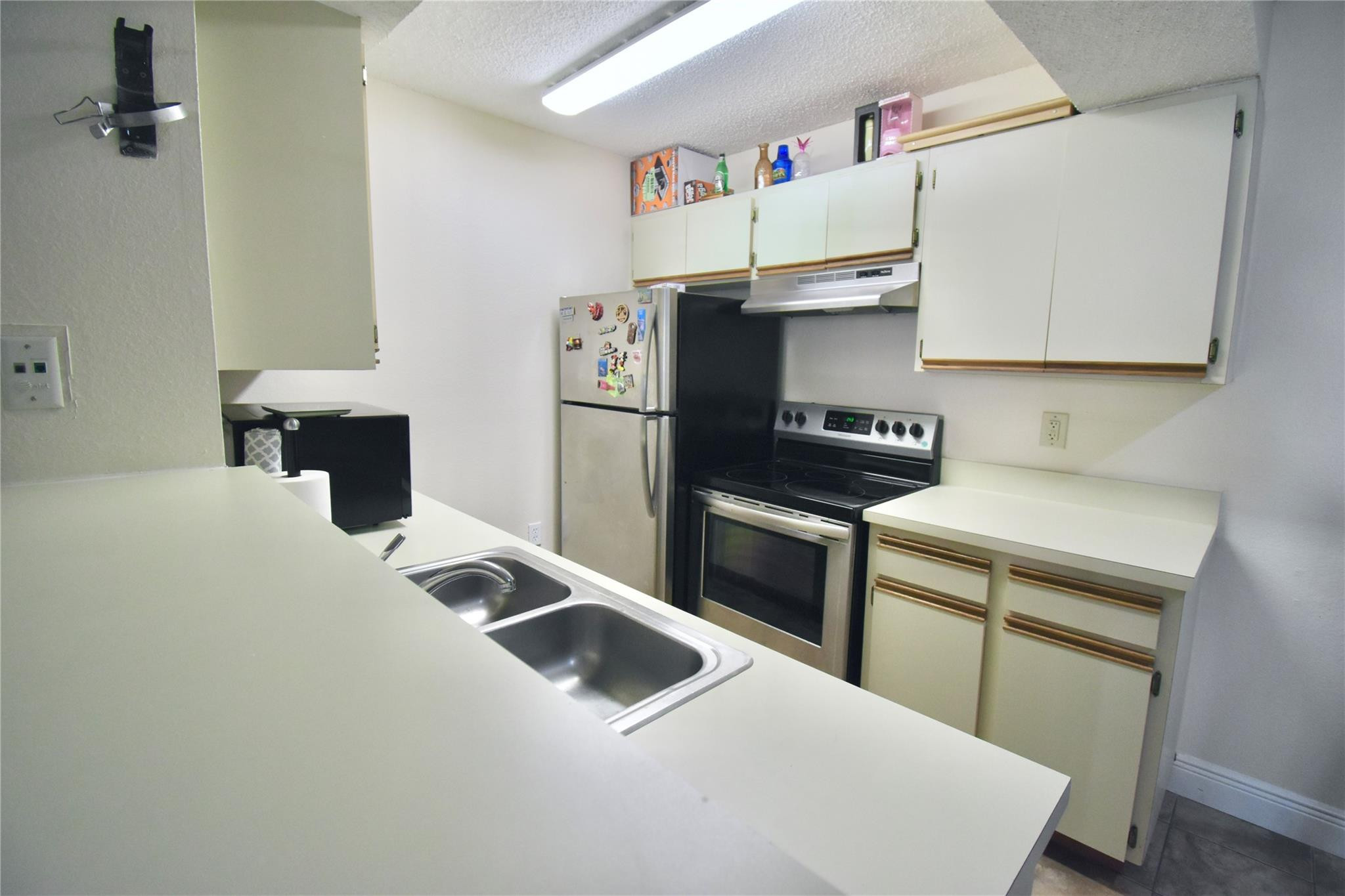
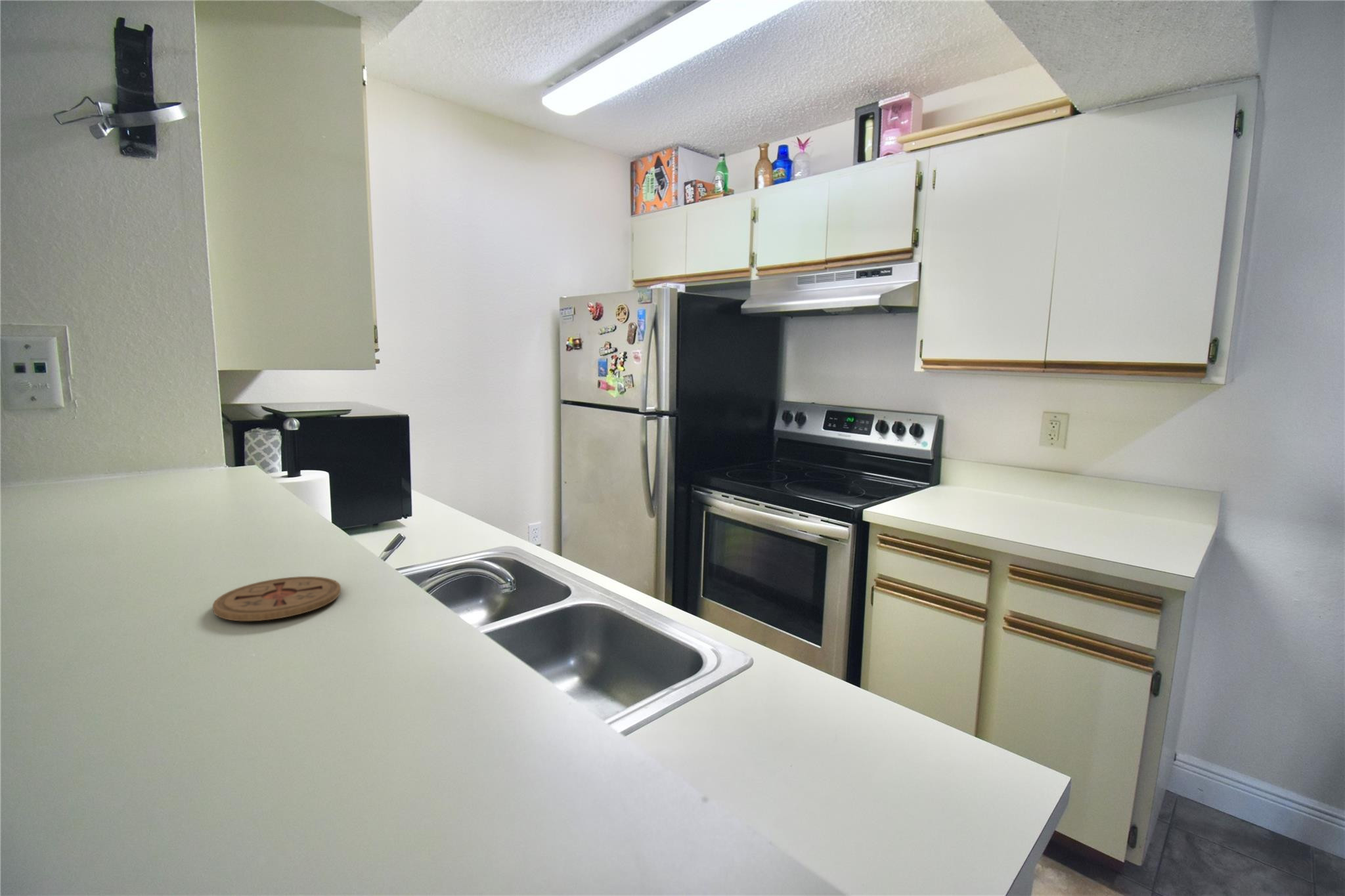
+ coaster (280, 597)
